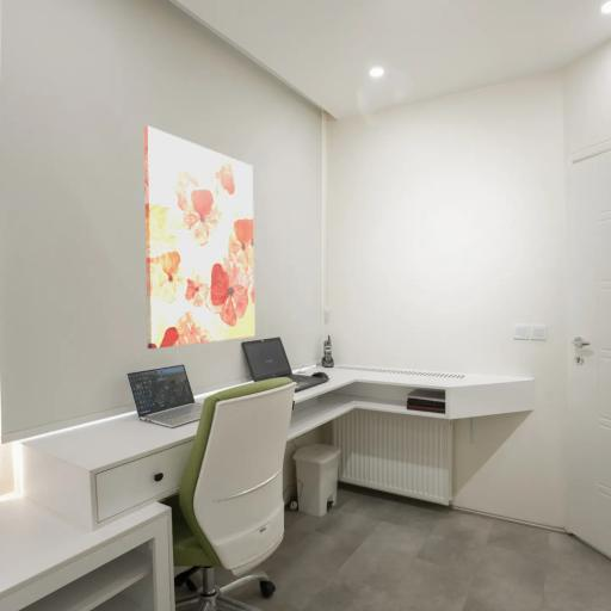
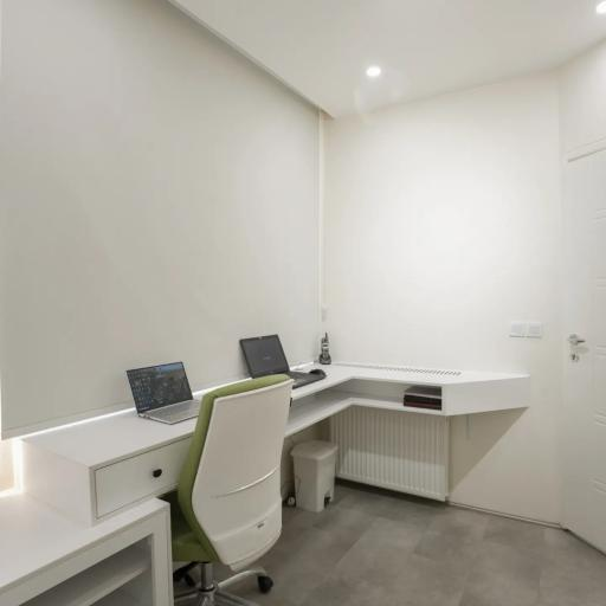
- wall art (206, 245)
